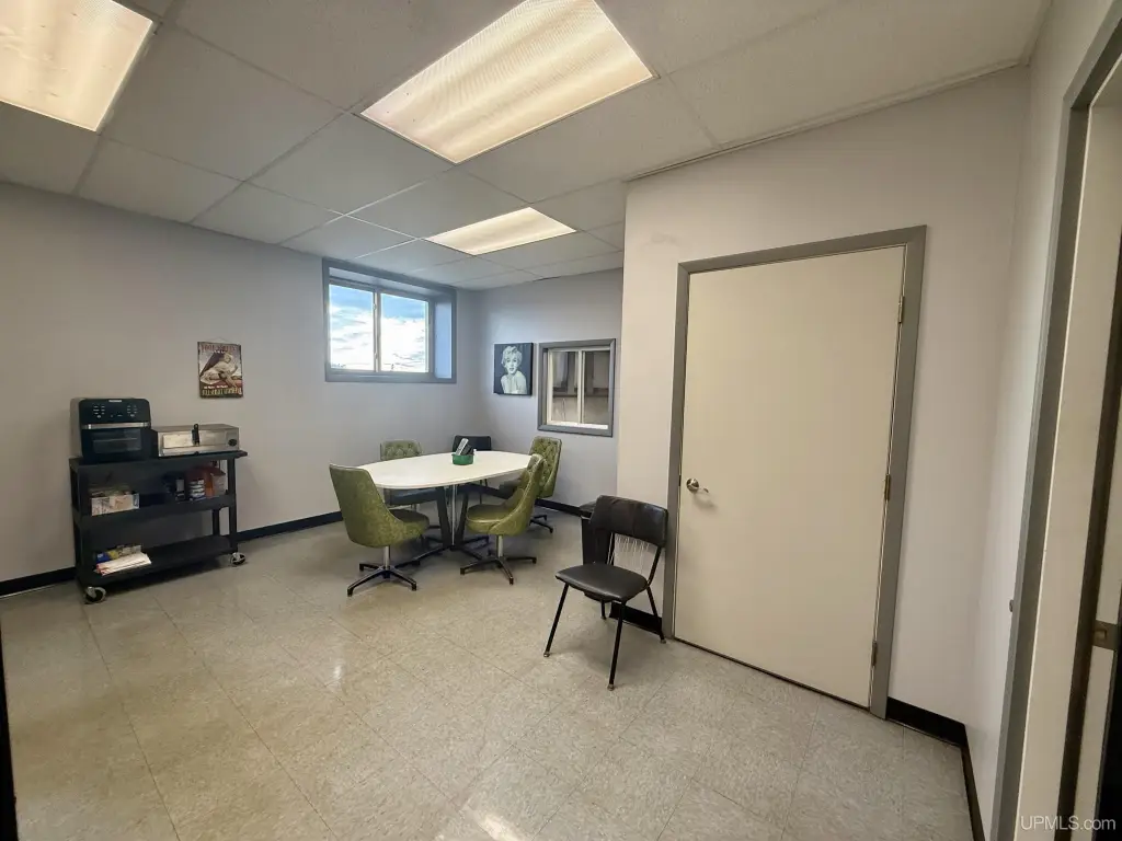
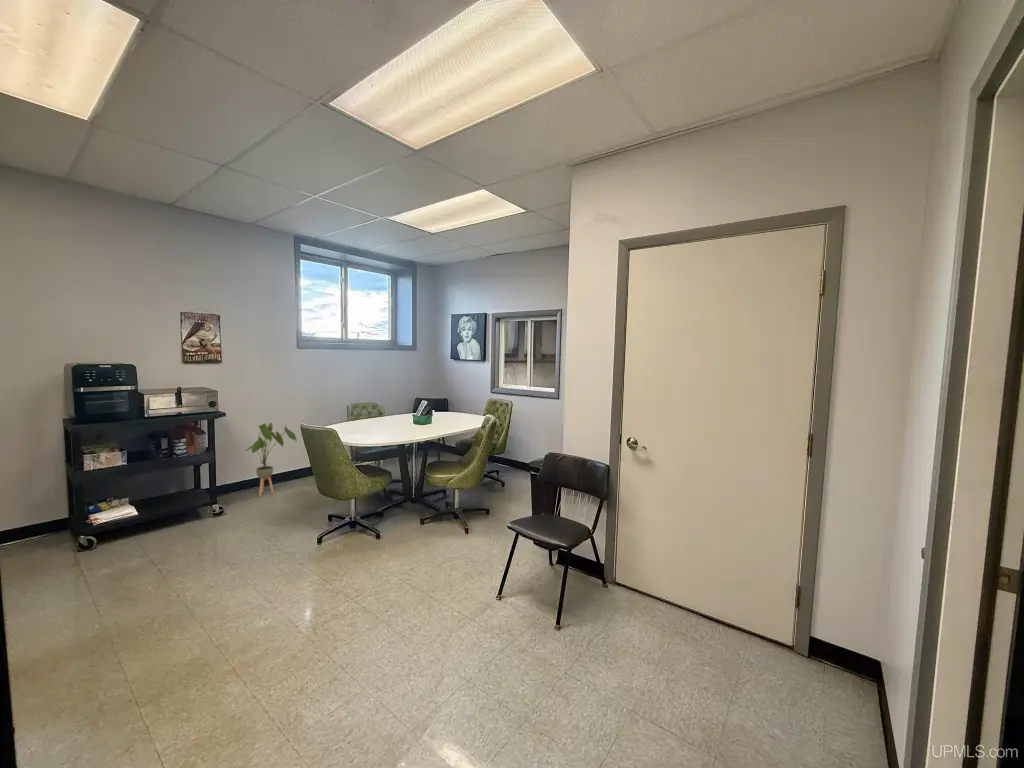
+ house plant (266, 458)
